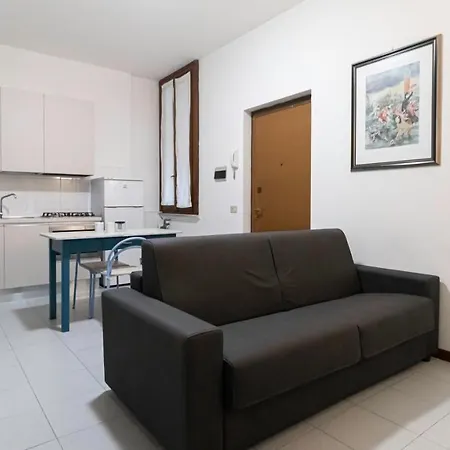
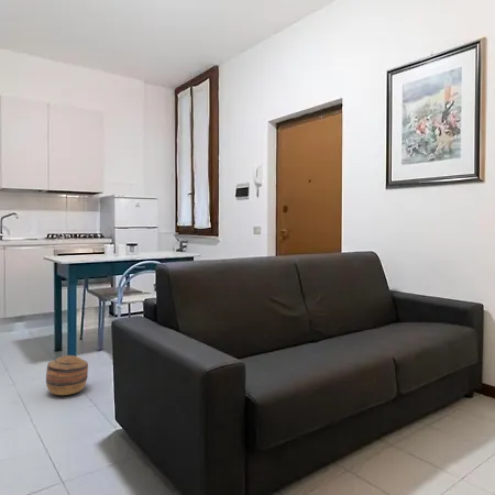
+ basket (67, 374)
